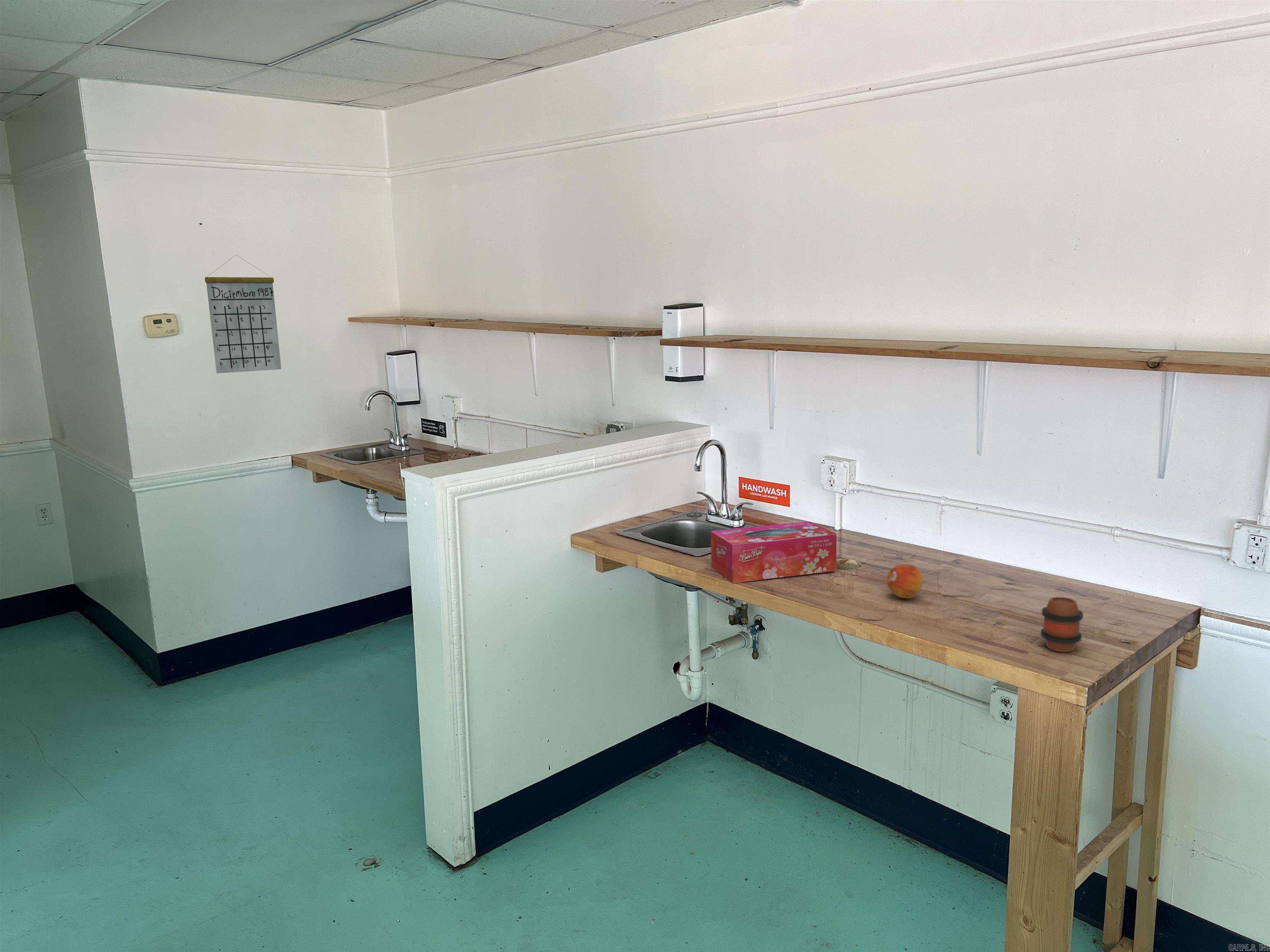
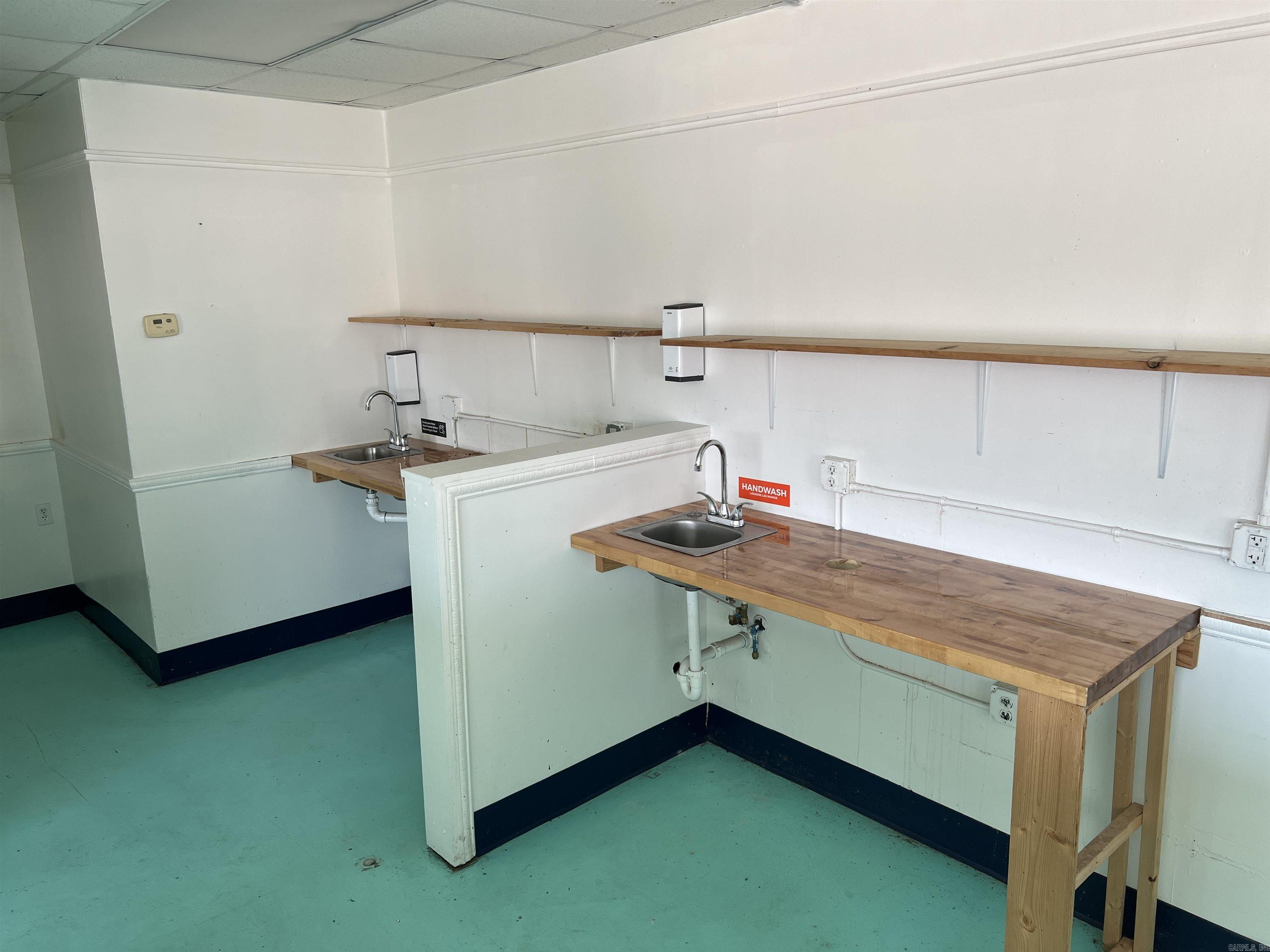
- calendar (243, 313)
- fruit (905, 581)
- tissue box (773, 551)
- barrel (1061, 624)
